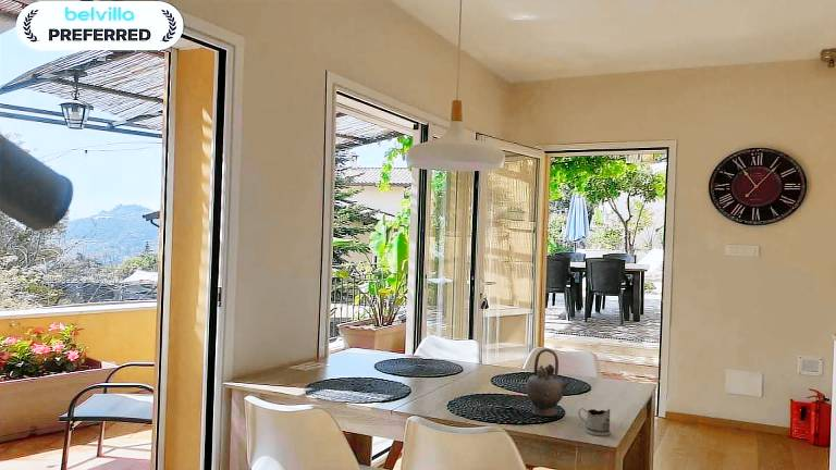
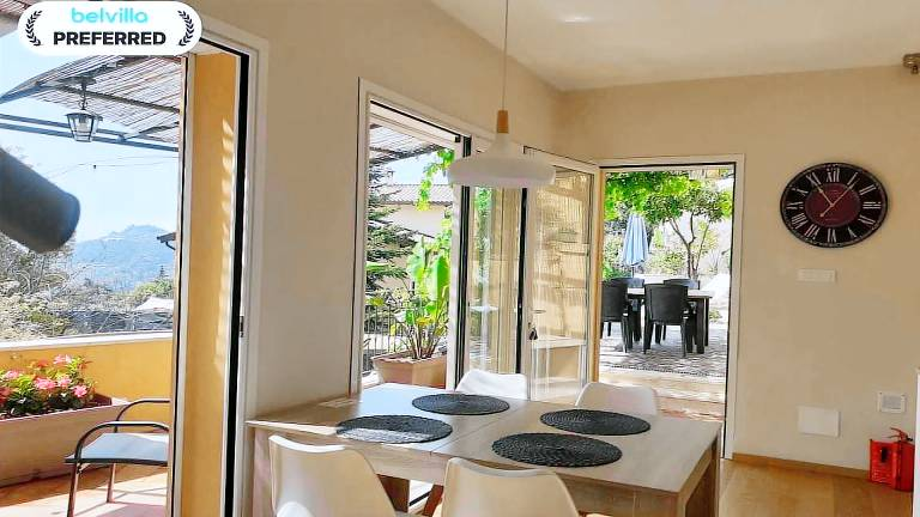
- tea glass holder (593, 419)
- teapot (549, 382)
